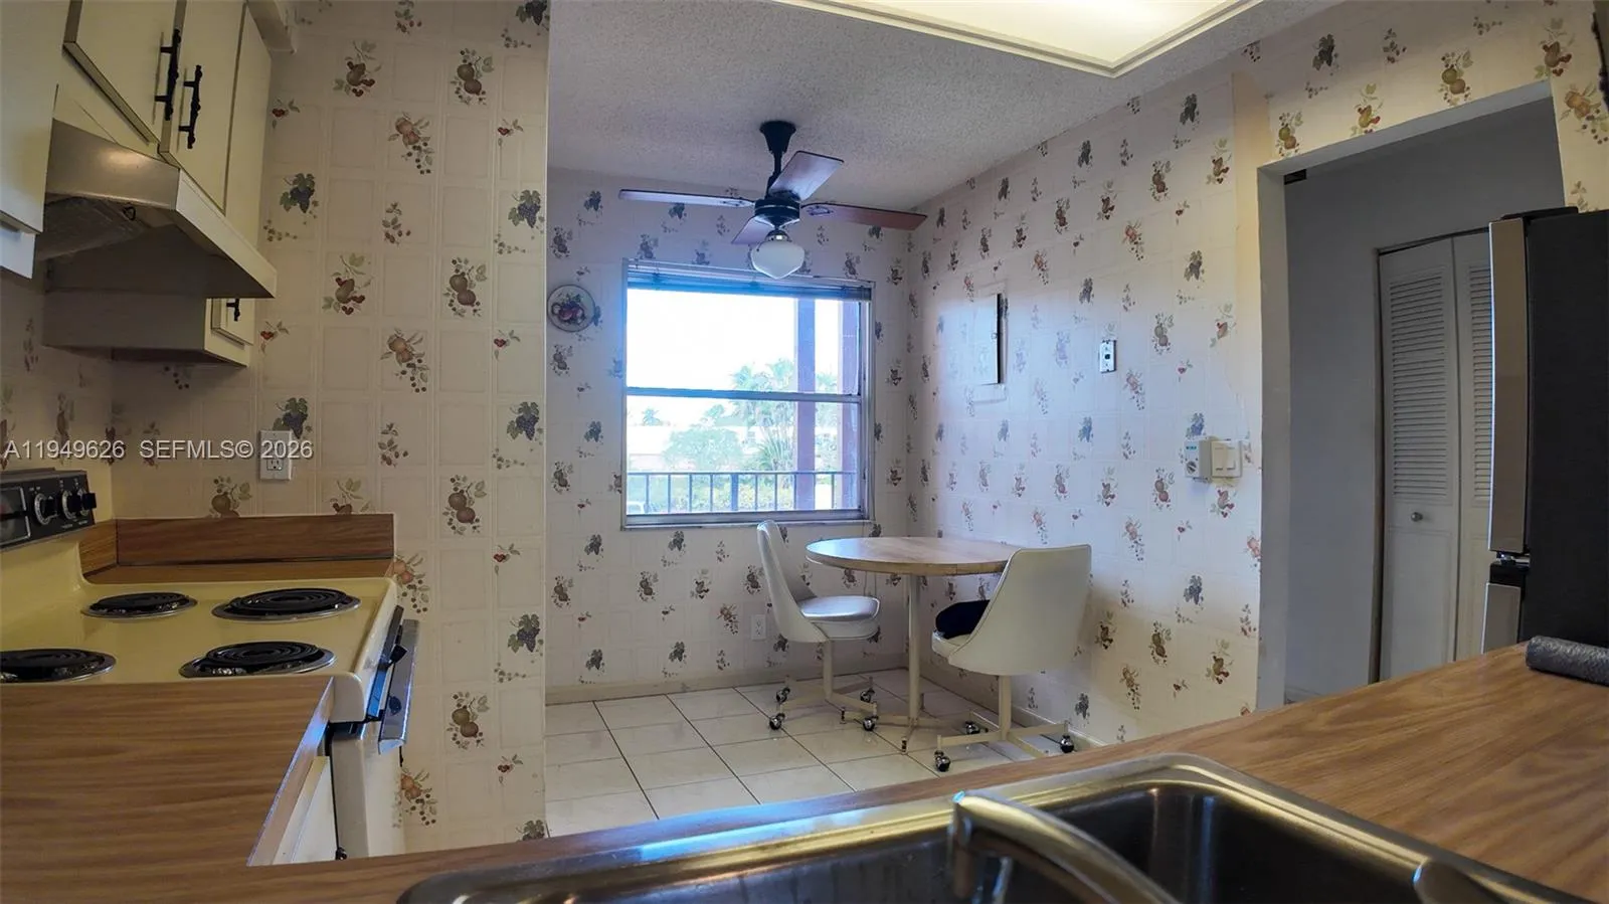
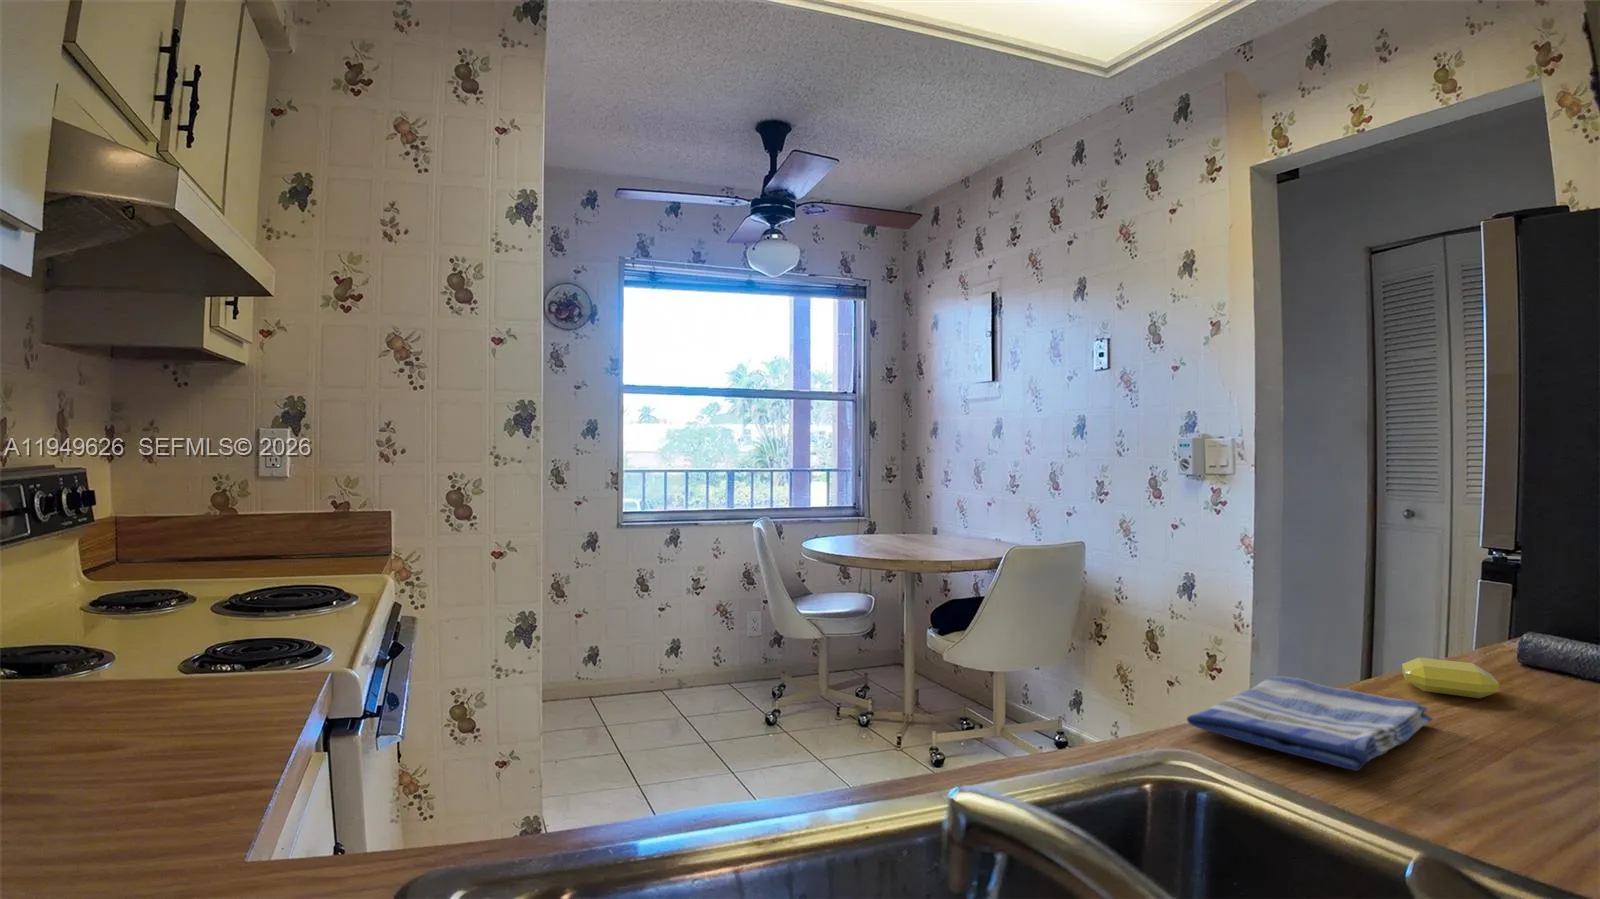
+ soap bar (1448, 677)
+ dish towel (1309, 715)
